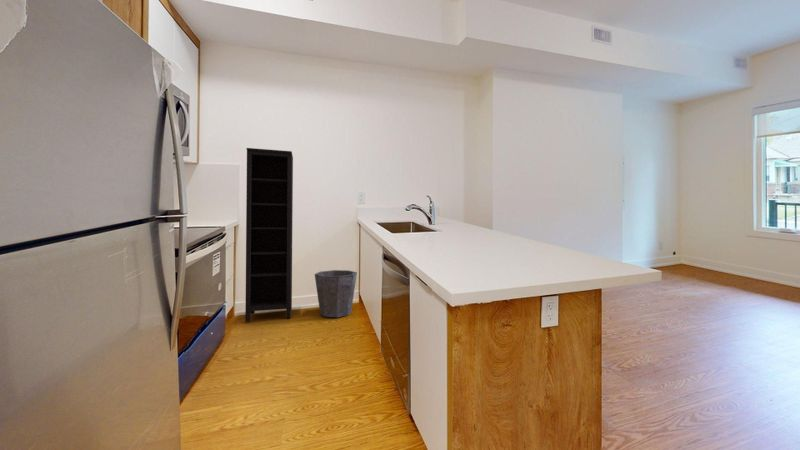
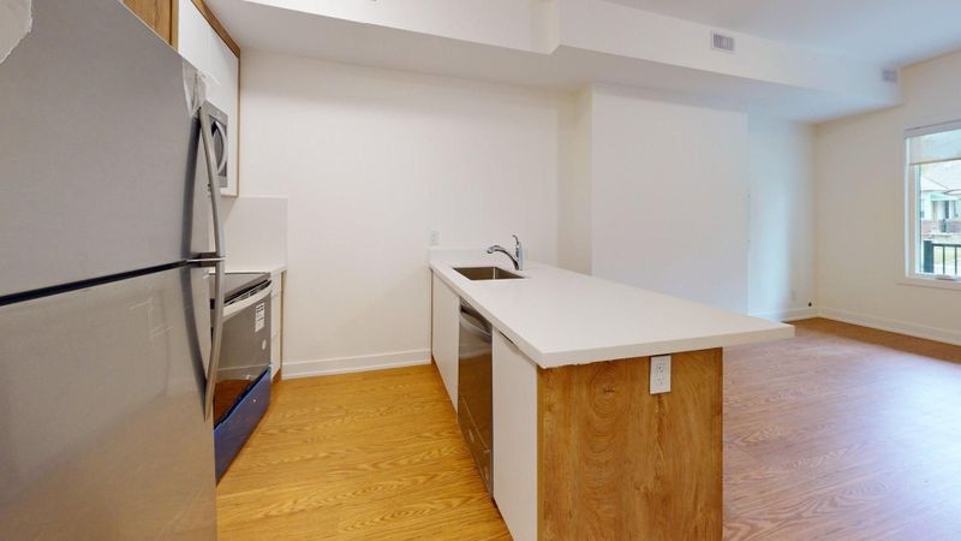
- bookcase (270, 234)
- waste bin (336, 293)
